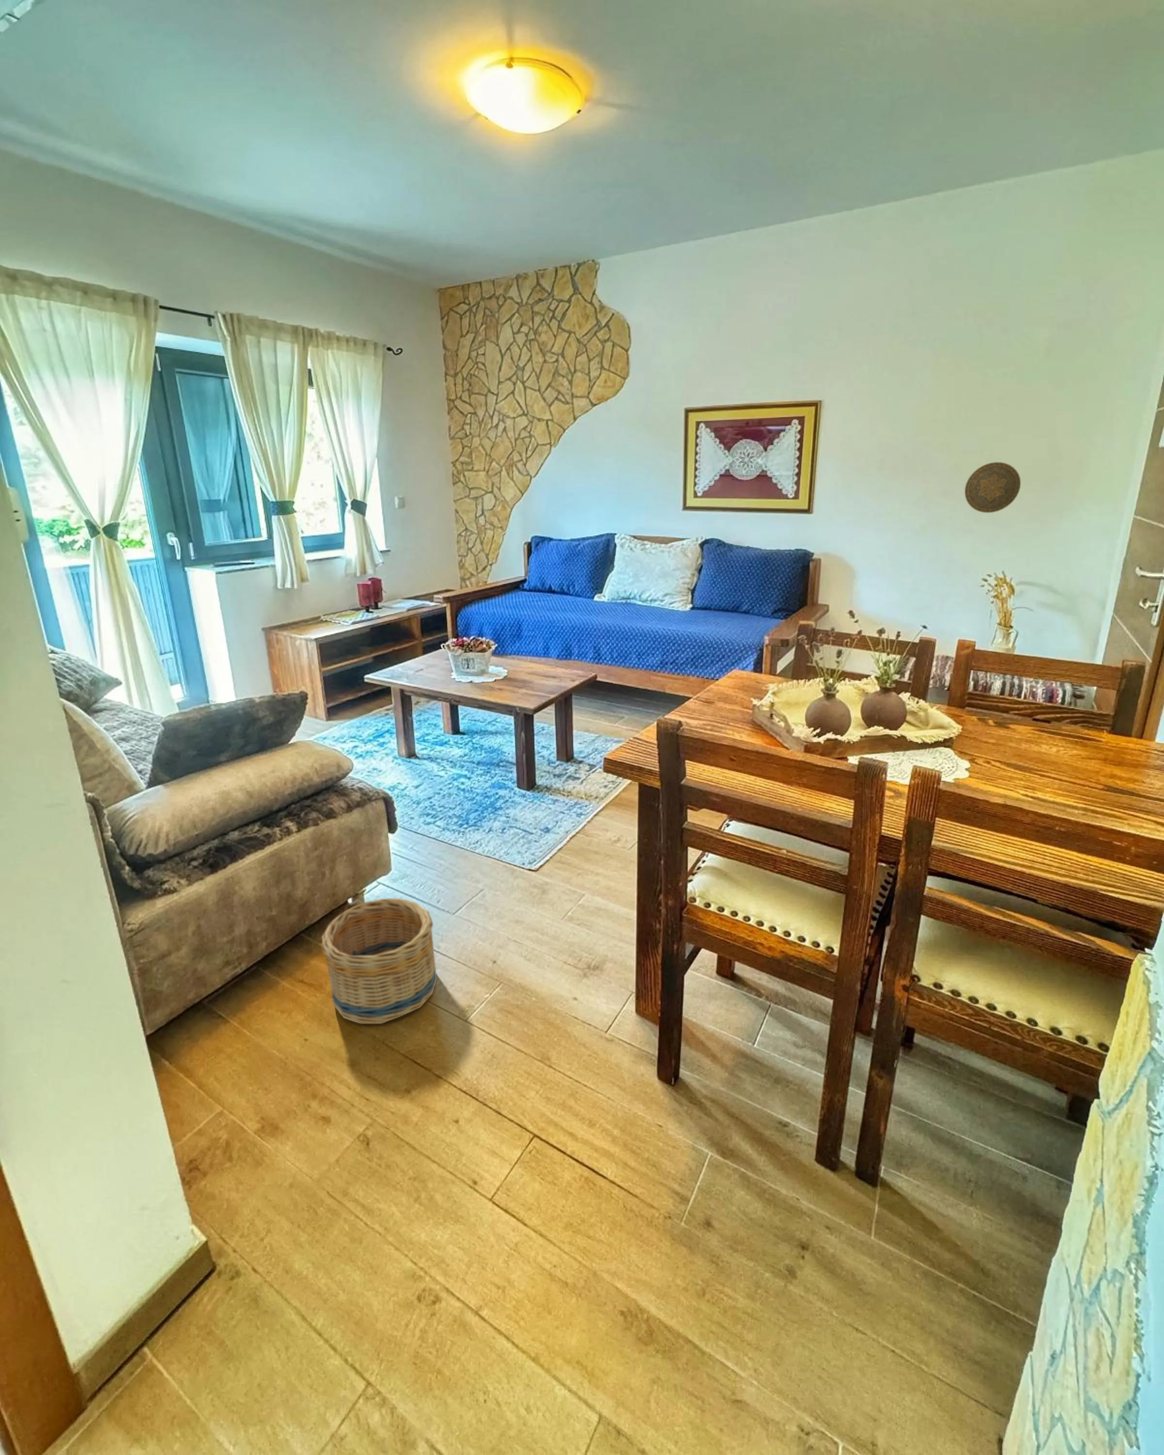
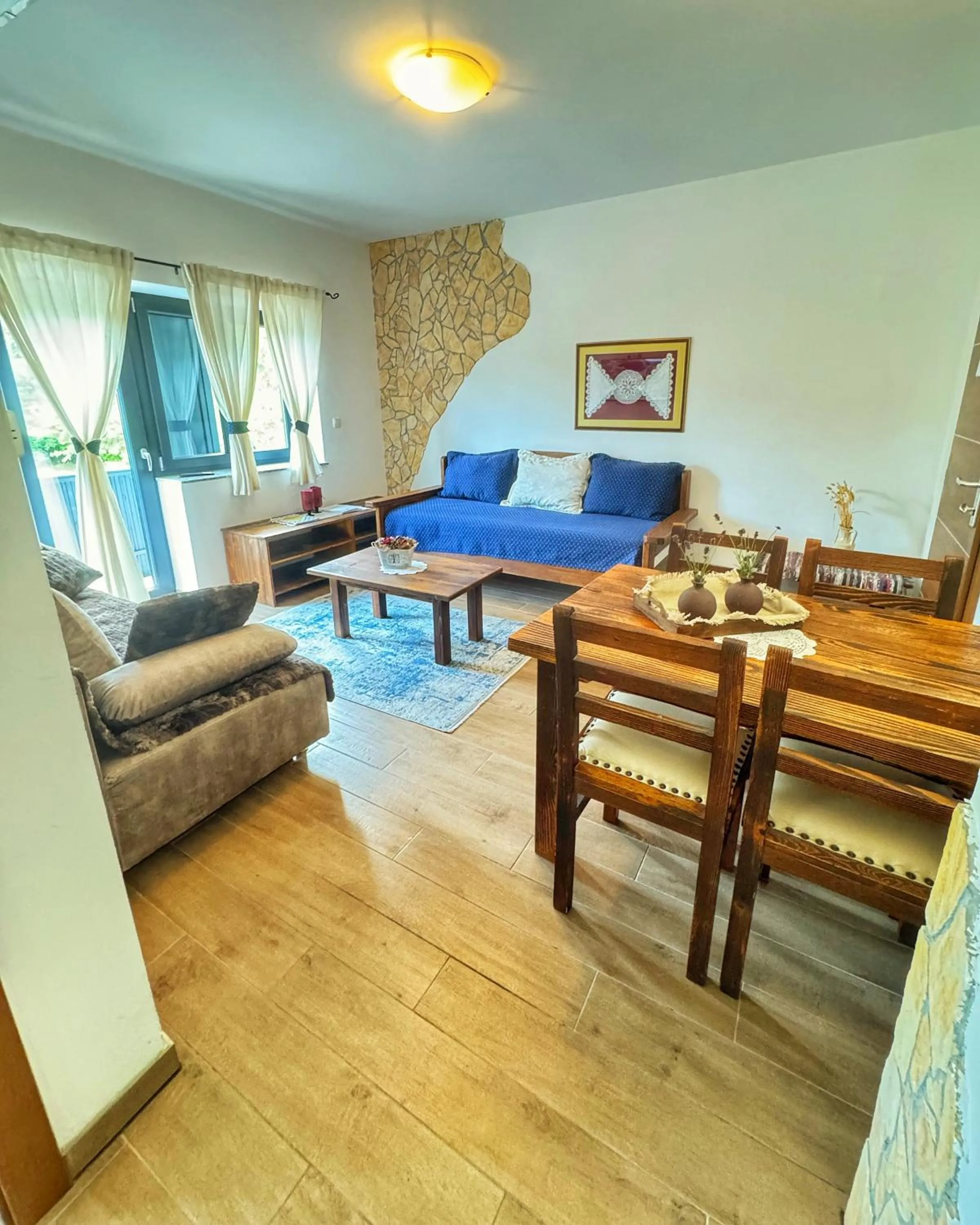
- basket (381, 957)
- decorative plate (992, 487)
